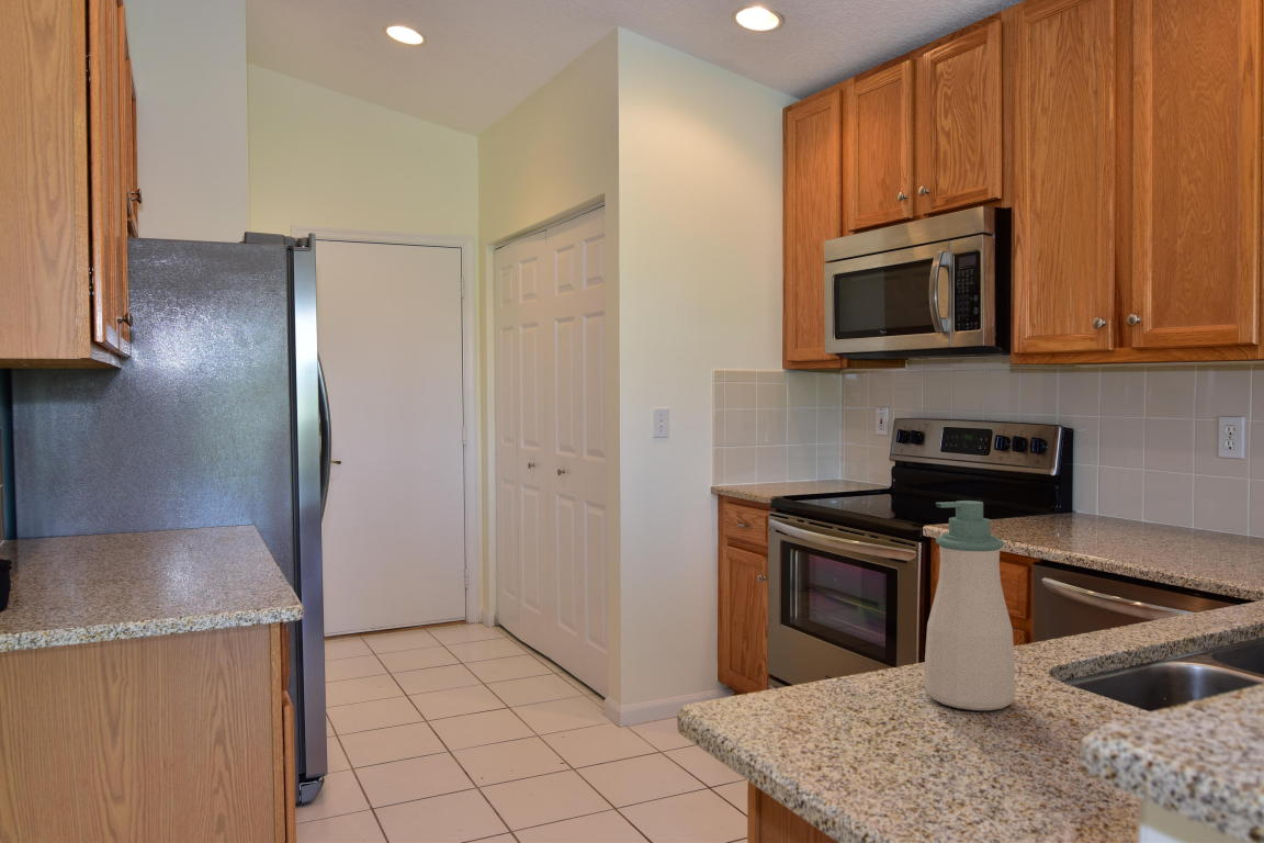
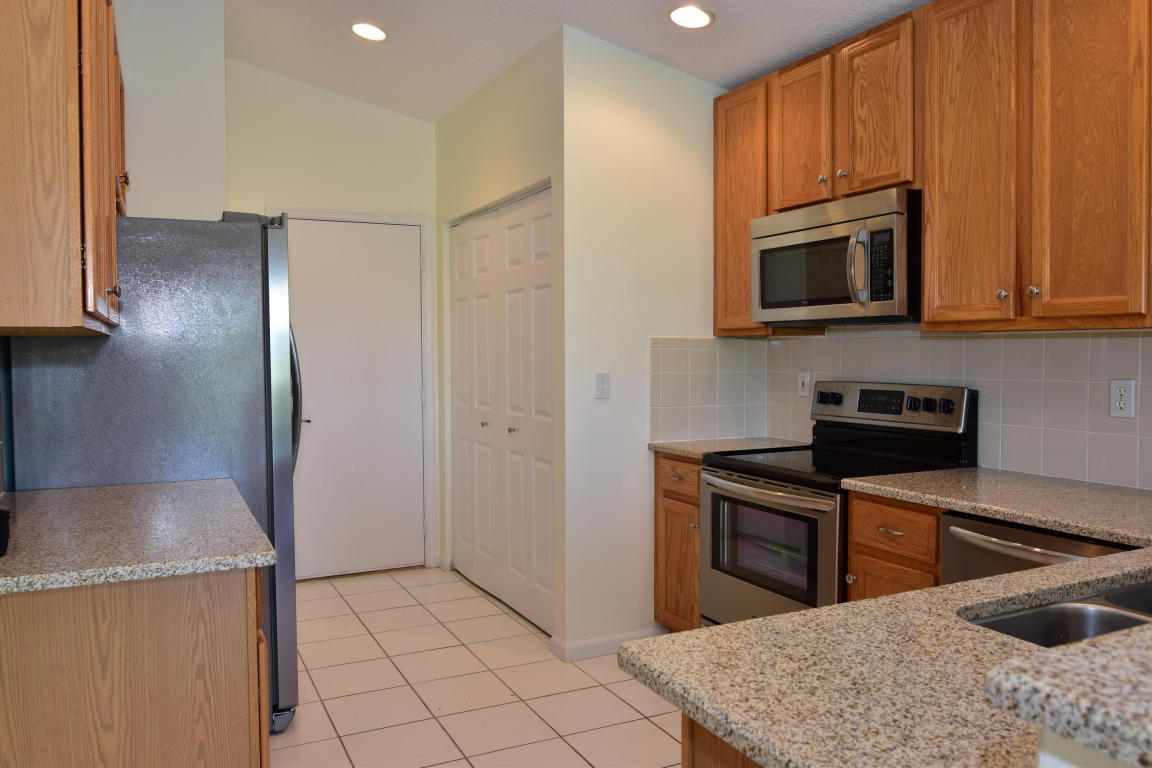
- soap bottle (969, 600)
